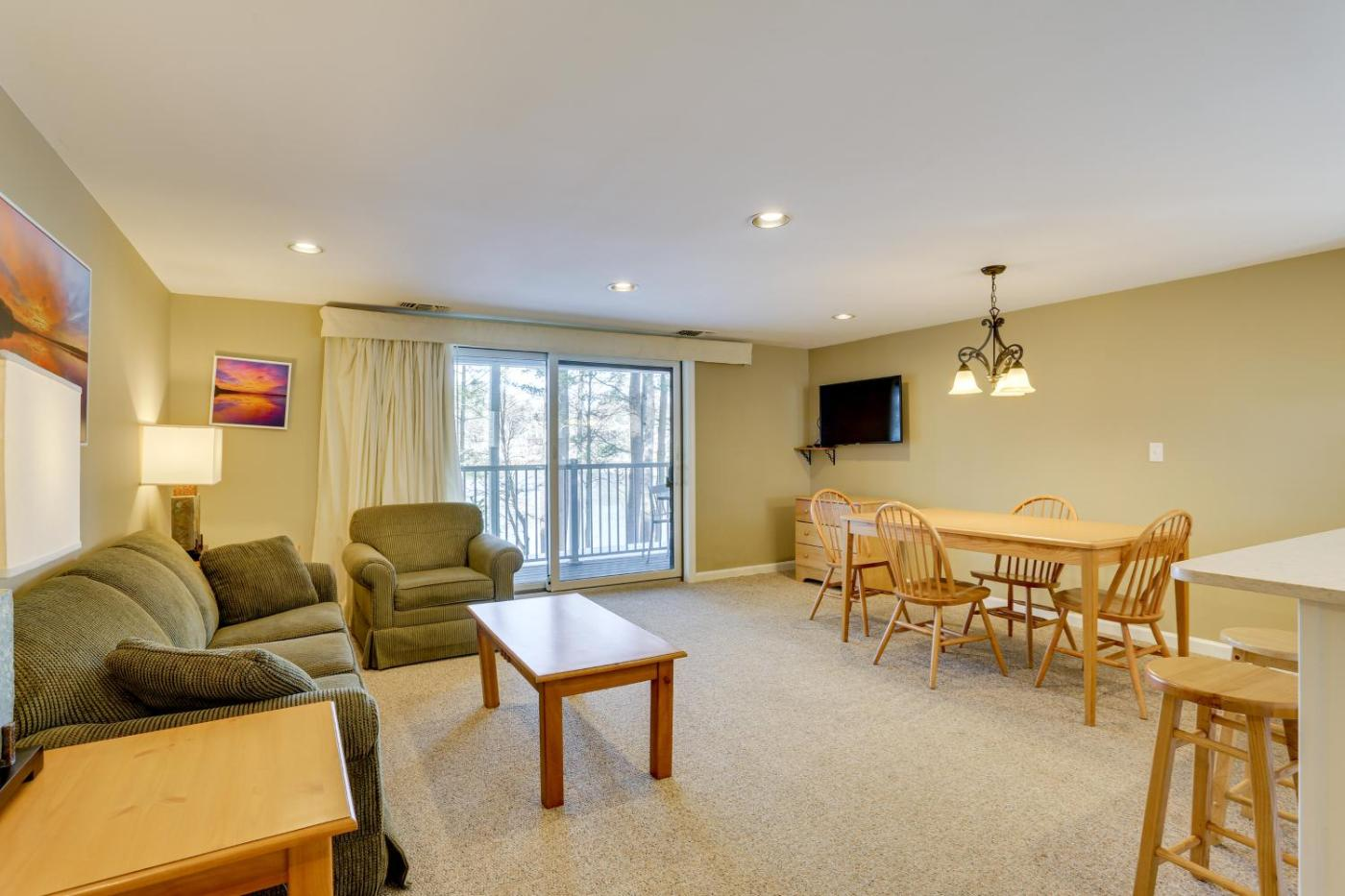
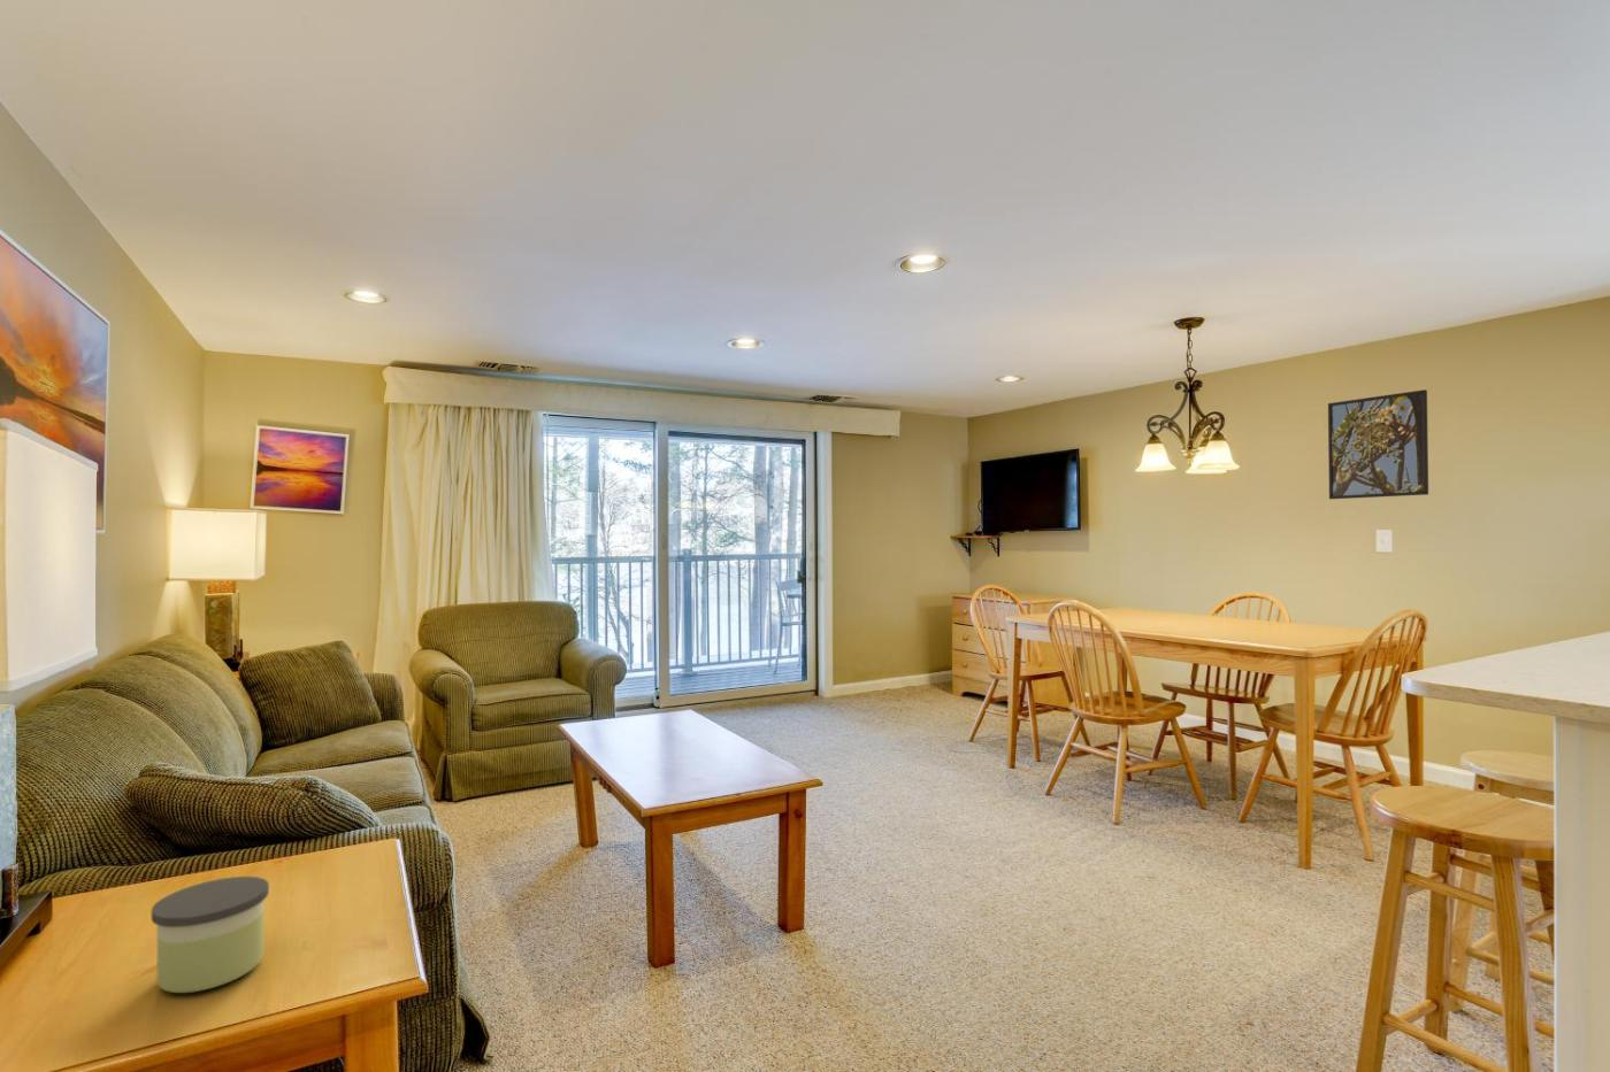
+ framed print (1375, 447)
+ candle (212, 933)
